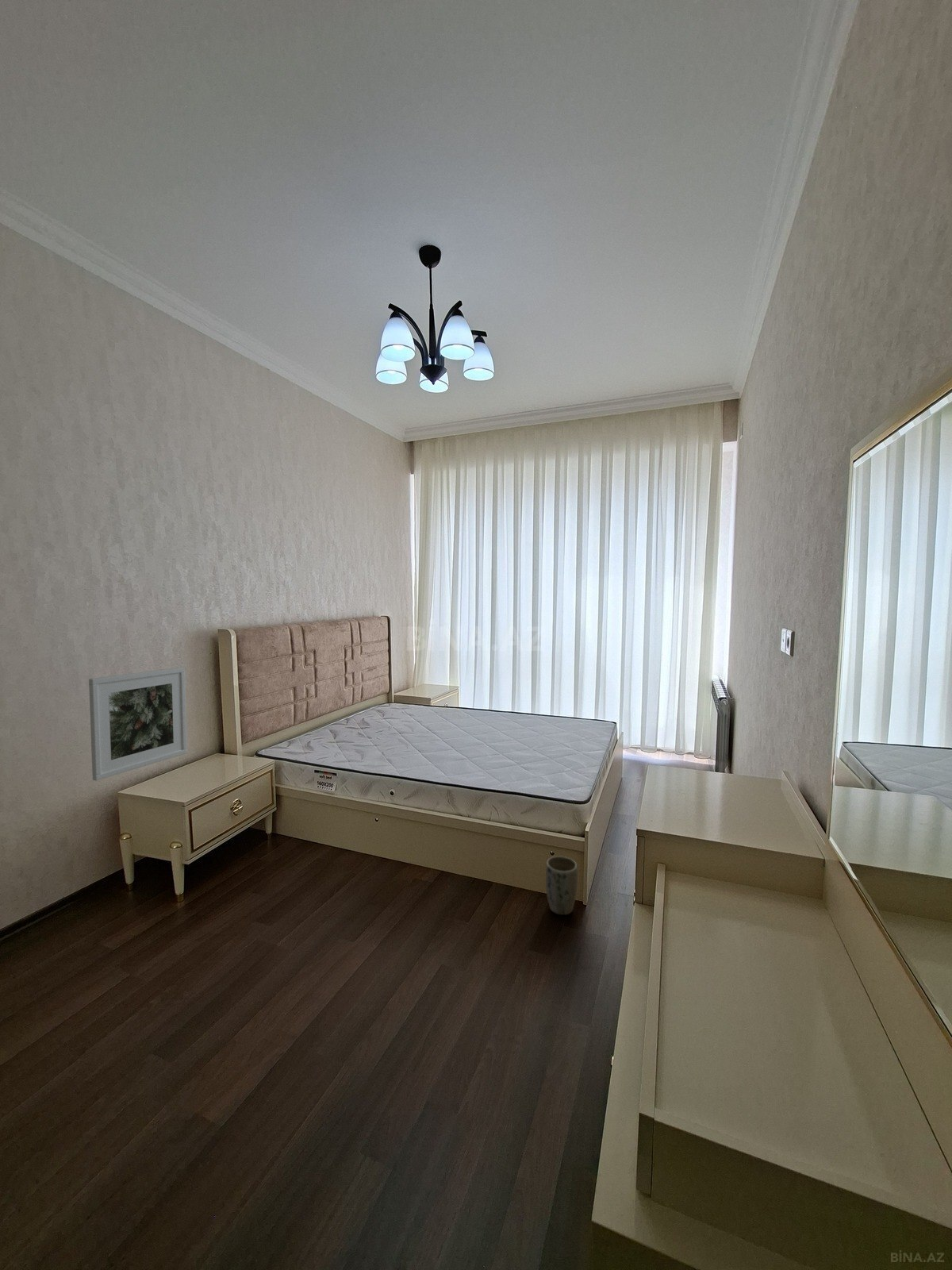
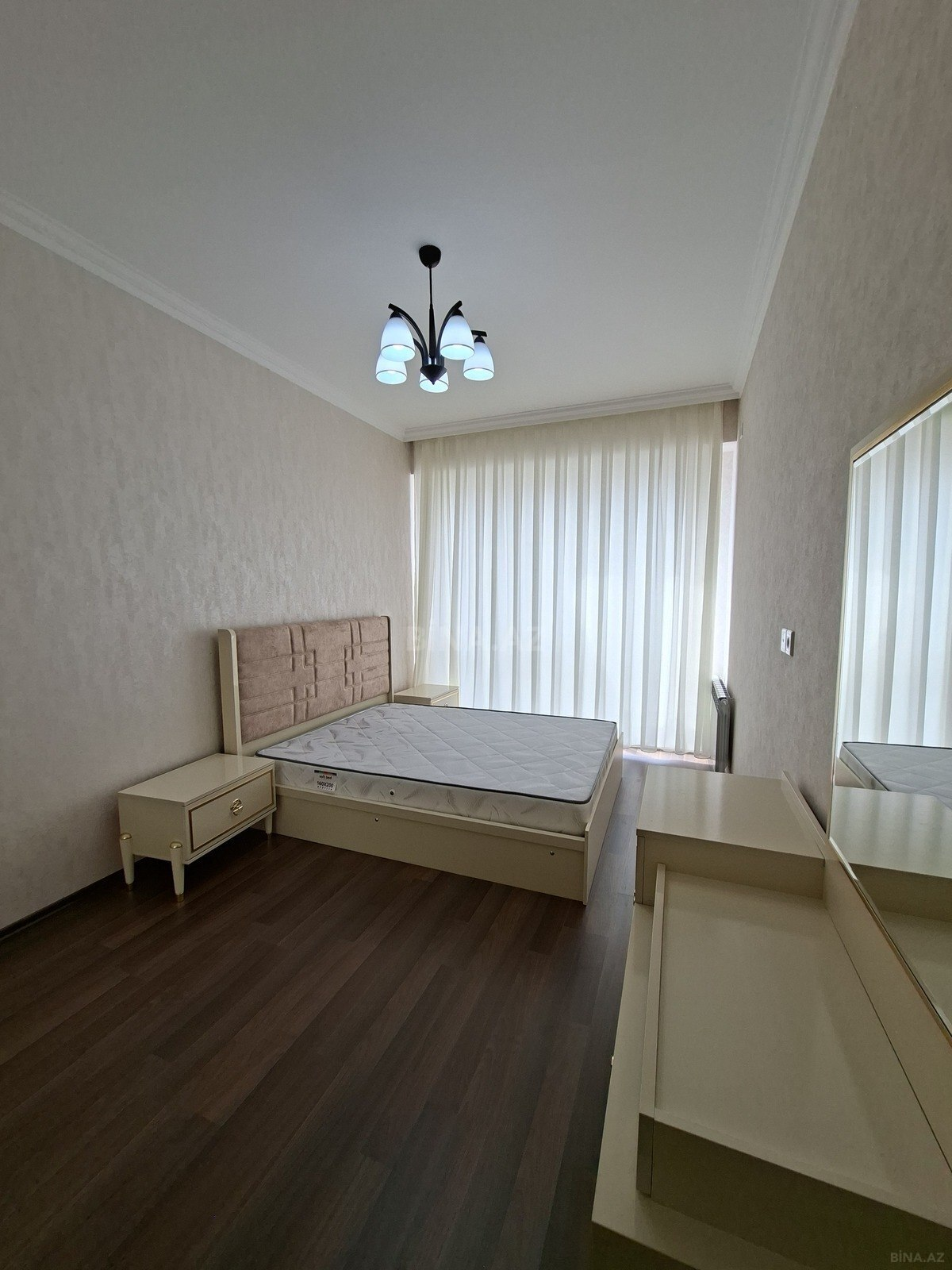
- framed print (142, 719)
- plant pot (561, 886)
